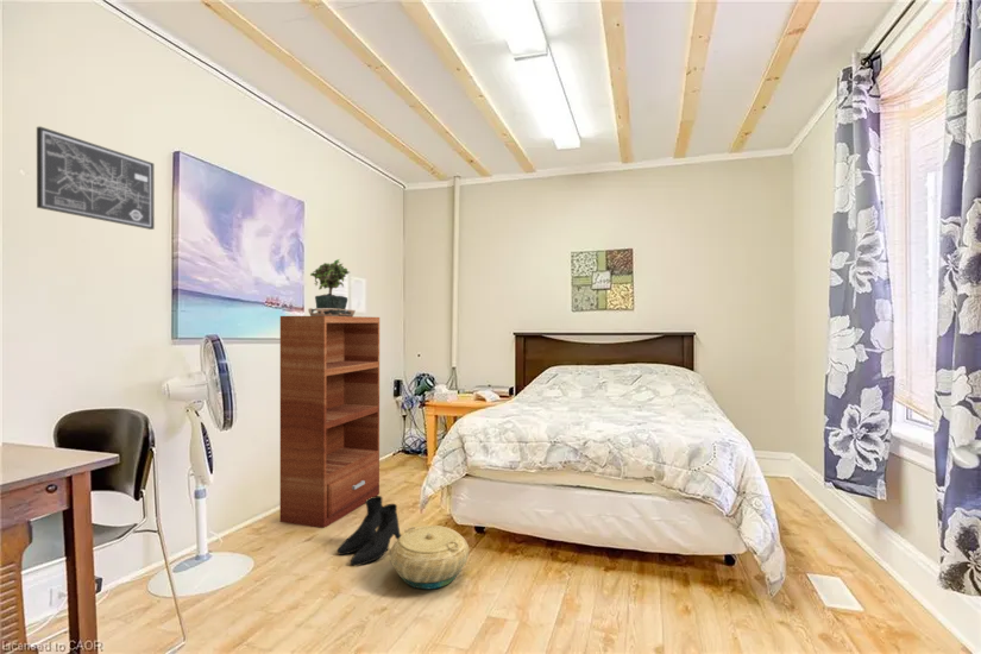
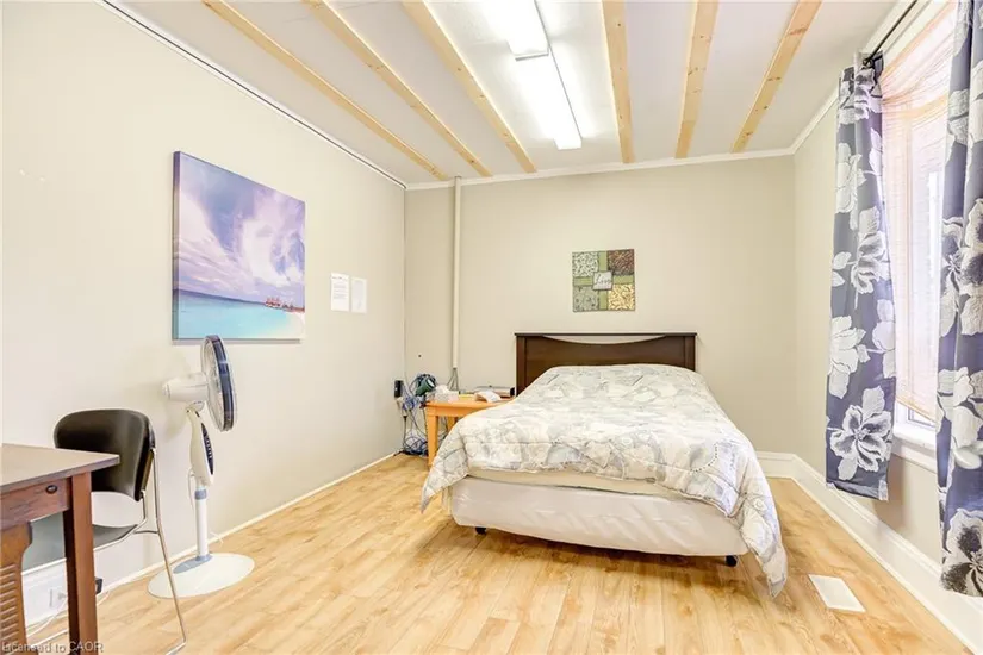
- basket (429, 554)
- wall art (101, 183)
- bookshelf (335, 411)
- potted plant (328, 287)
- boots (370, 527)
